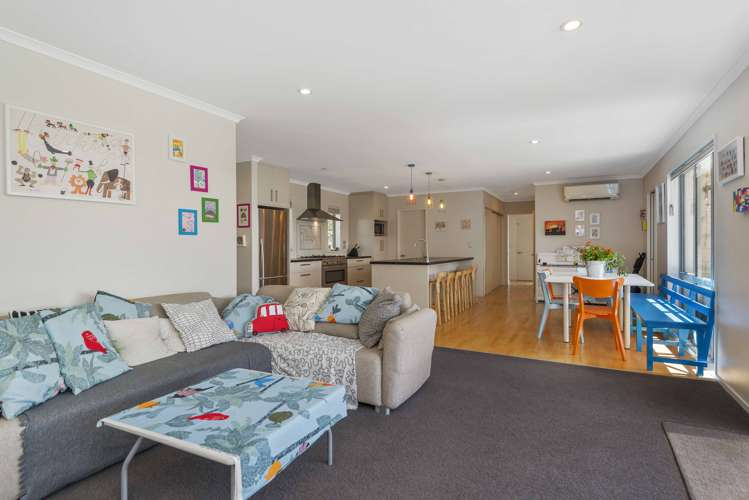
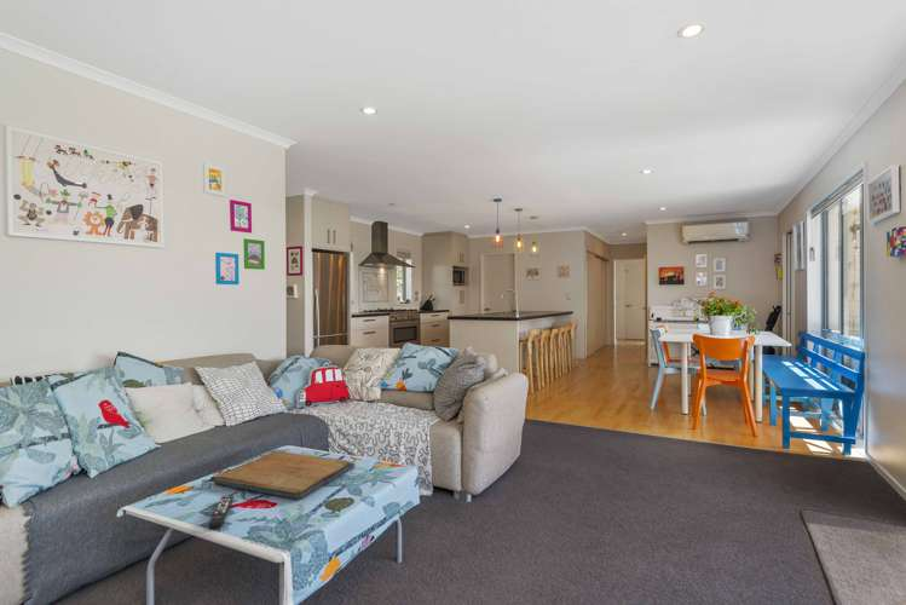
+ religious icon (287, 471)
+ remote control (221, 509)
